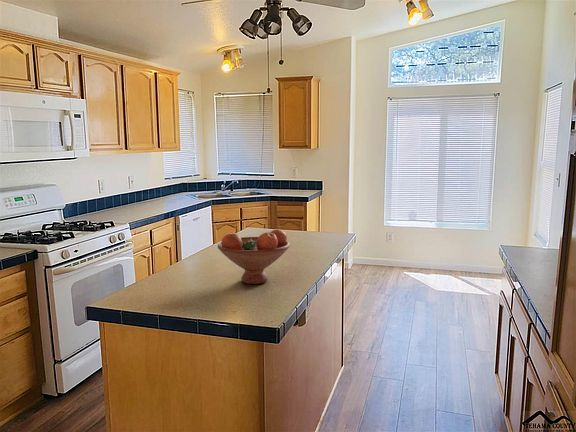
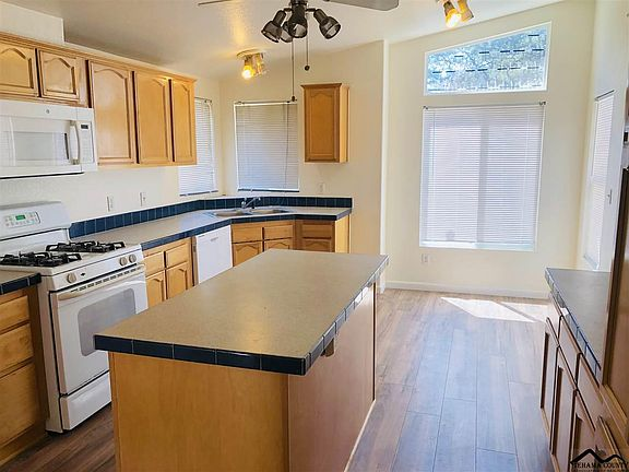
- fruit bowl (254, 255)
